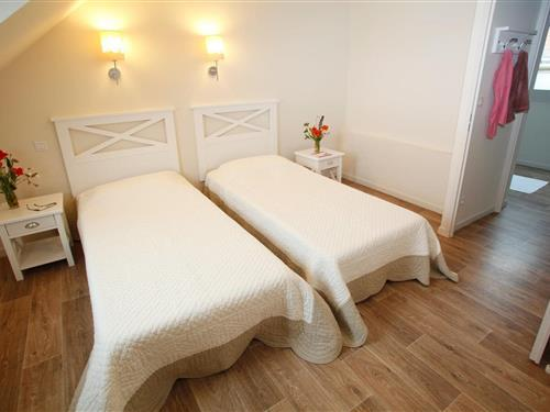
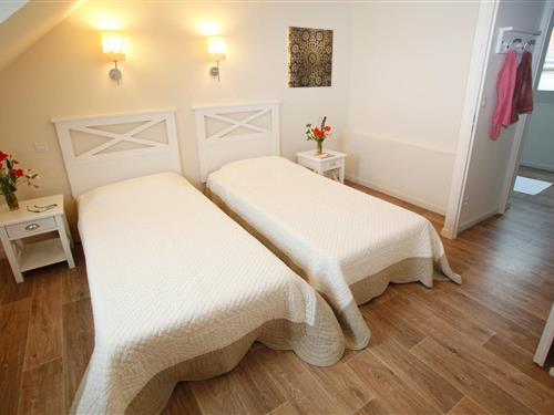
+ wall art (310, 59)
